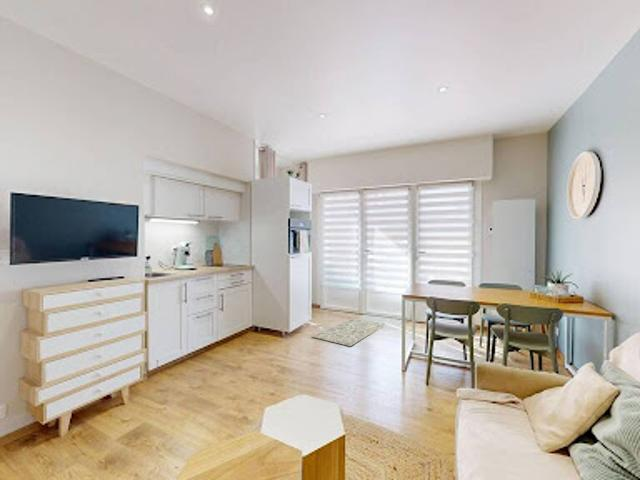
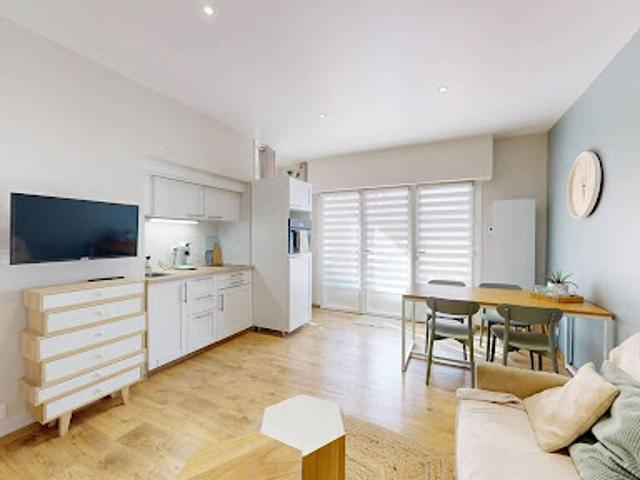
- rug (352, 329)
